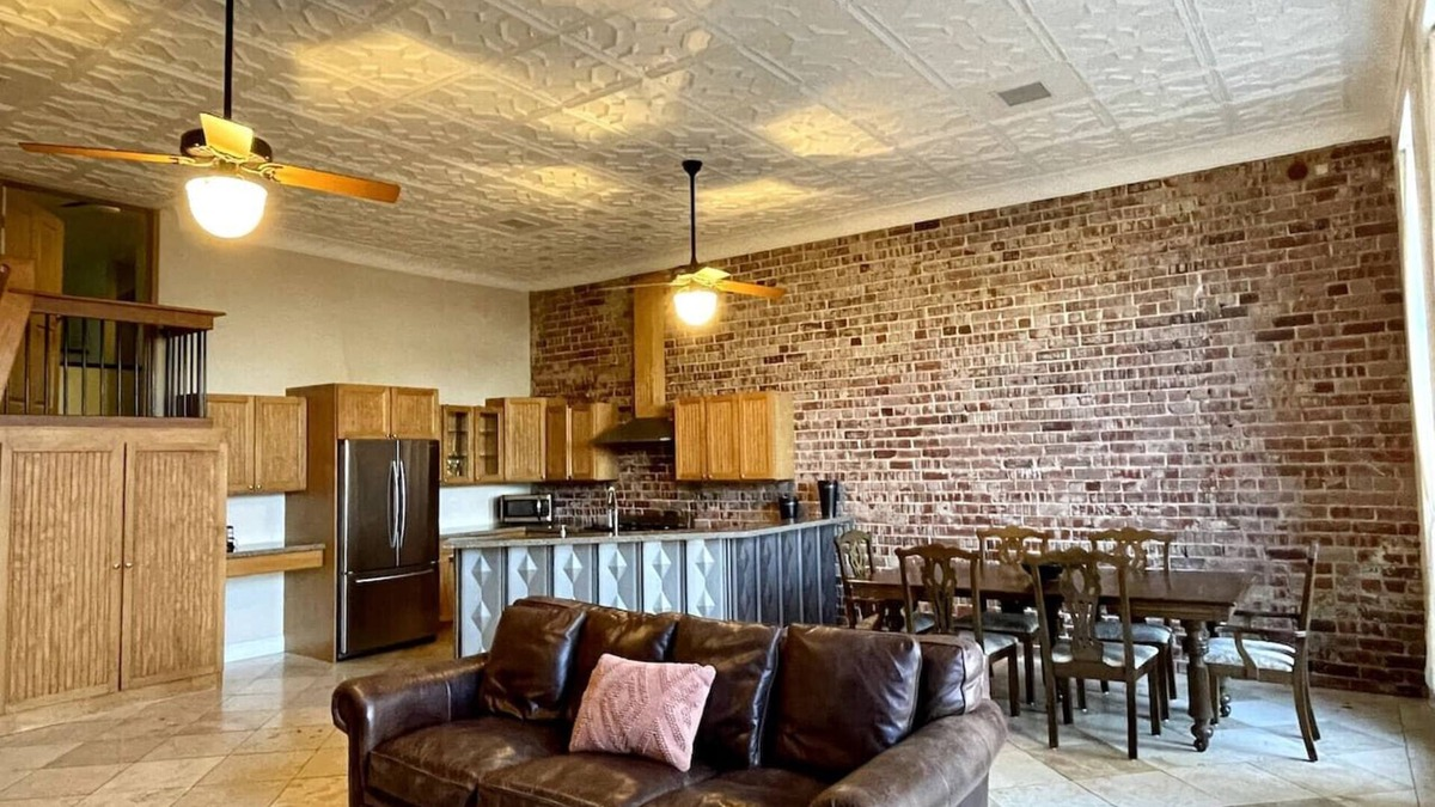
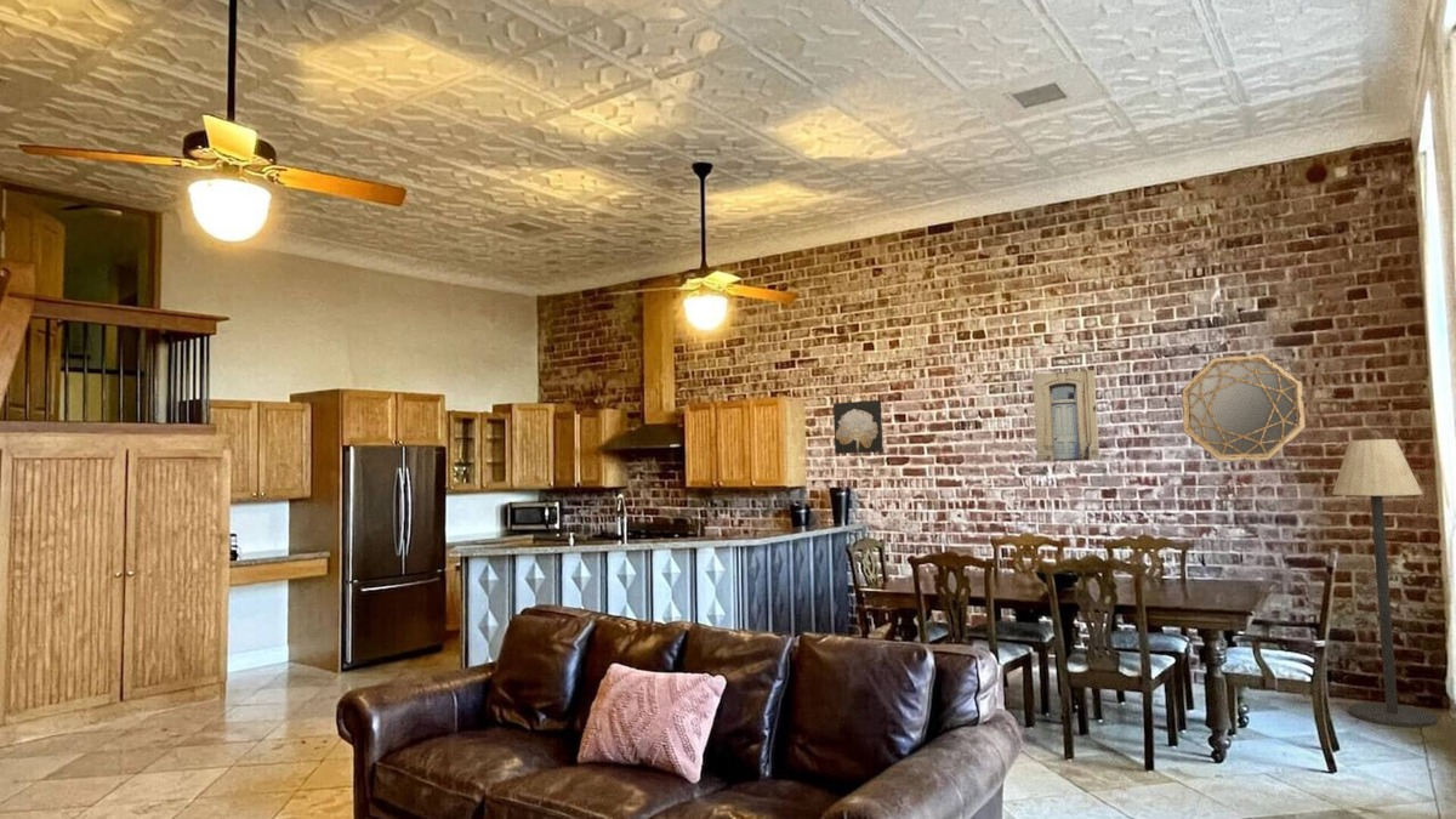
+ wall art (1065, 416)
+ wall art (858, 427)
+ floor lamp (1382, 576)
+ home mirror (1240, 408)
